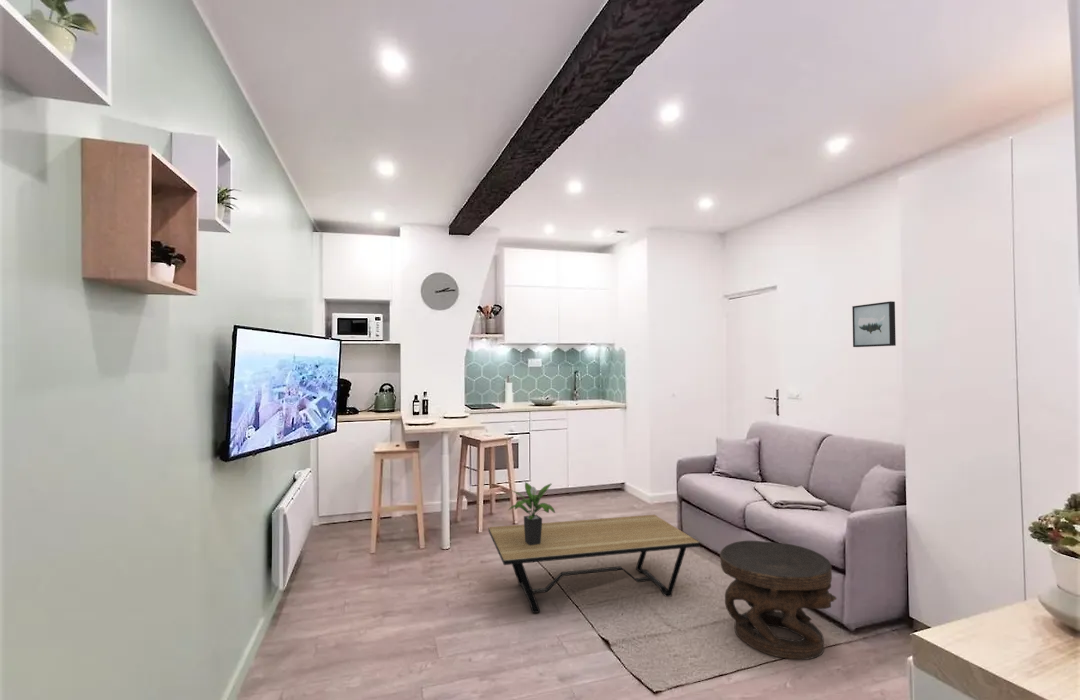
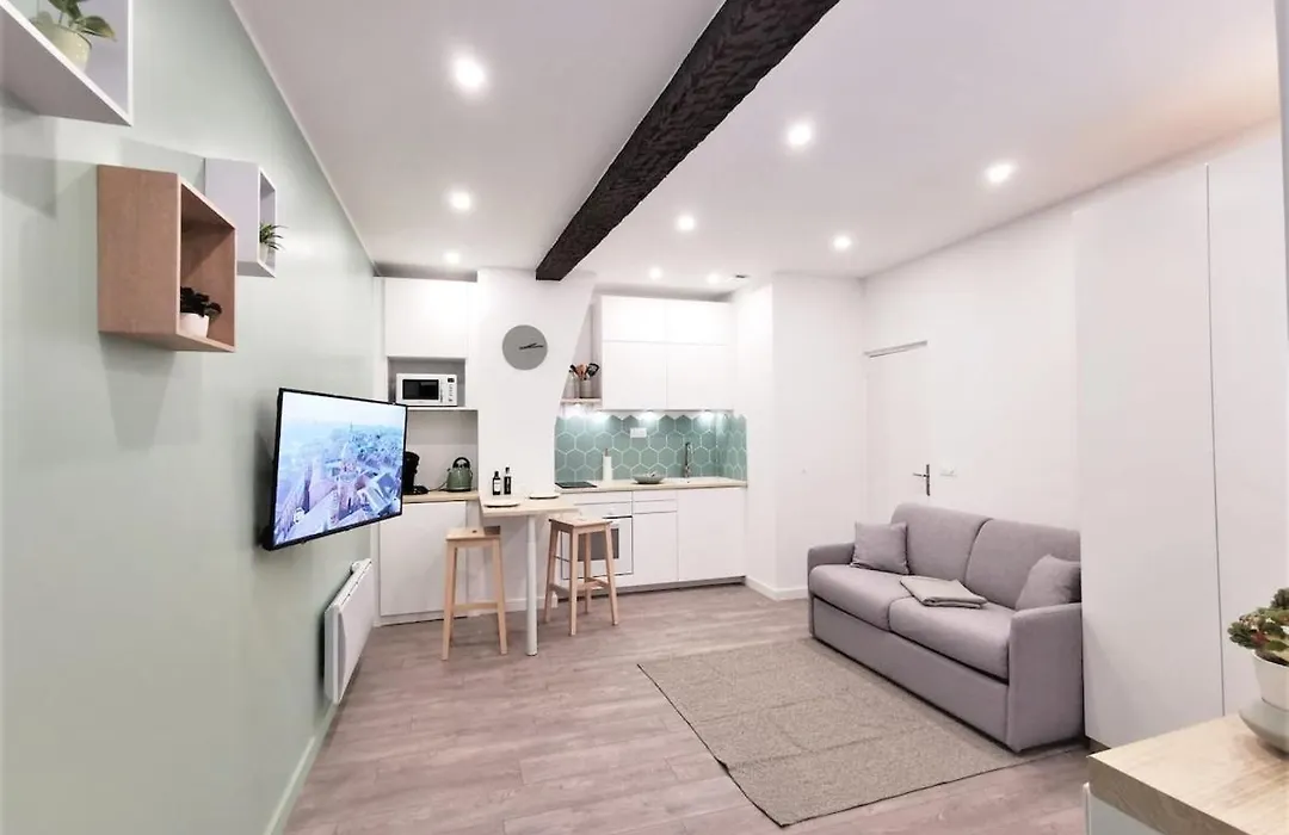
- potted plant (532, 514)
- side table (776, 596)
- wall art (873, 325)
- coffee table (589, 556)
